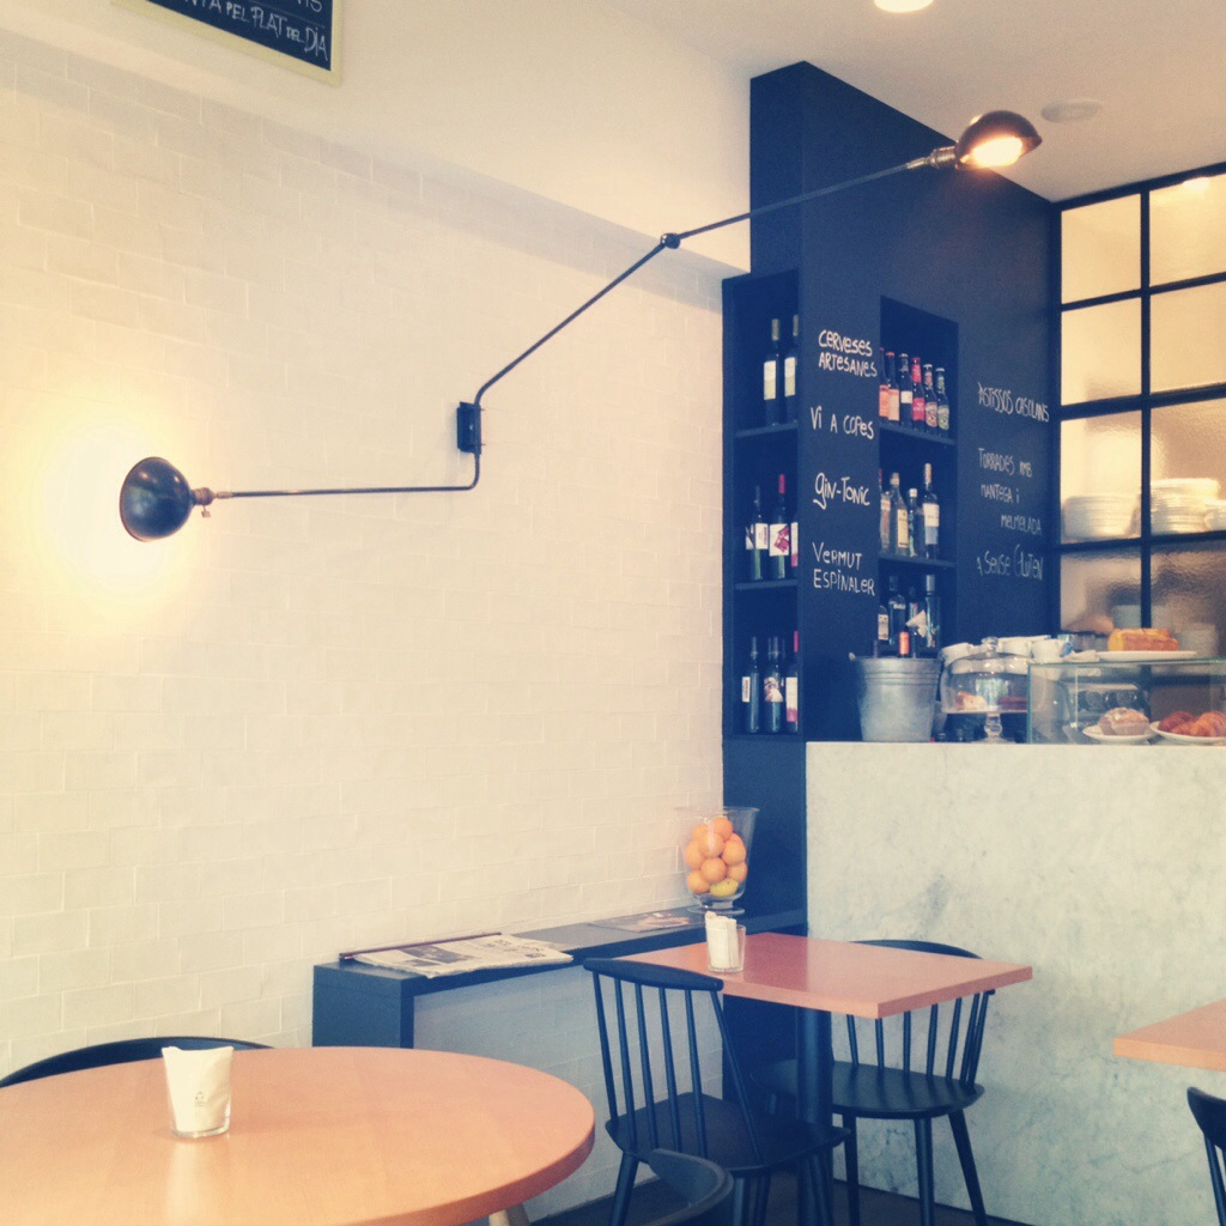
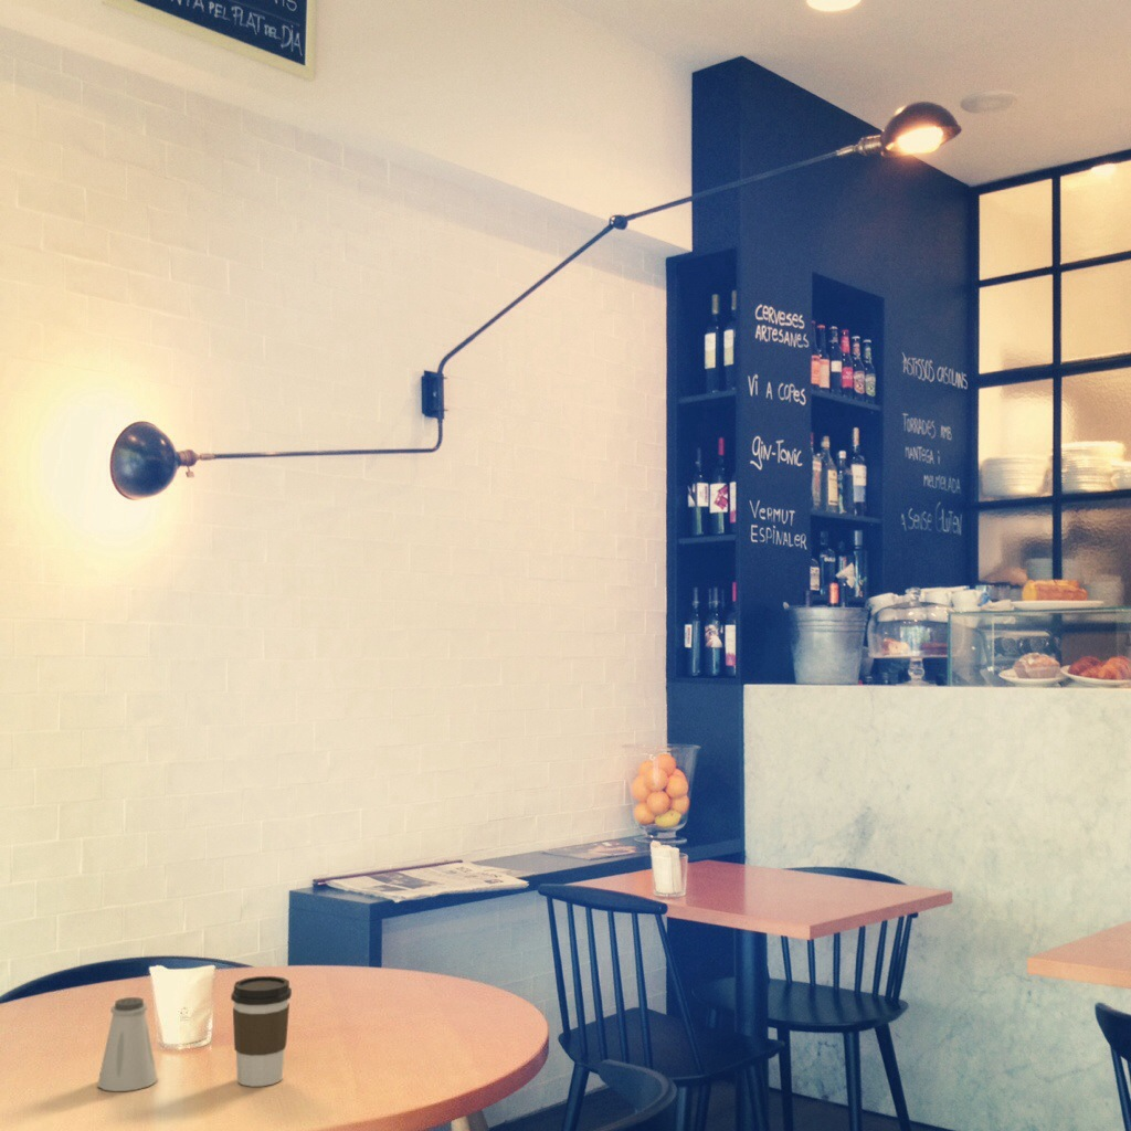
+ coffee cup (261, 1030)
+ saltshaker (128, 1040)
